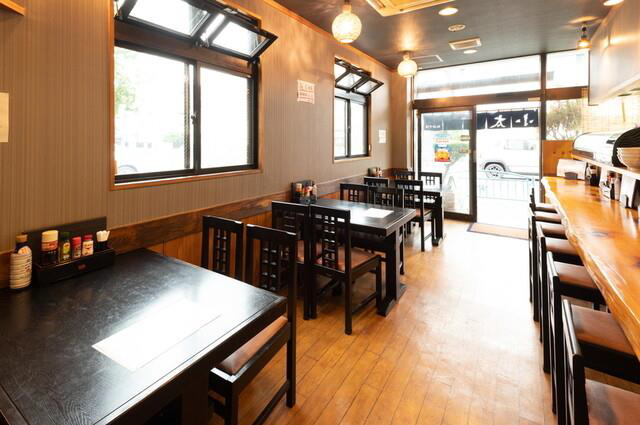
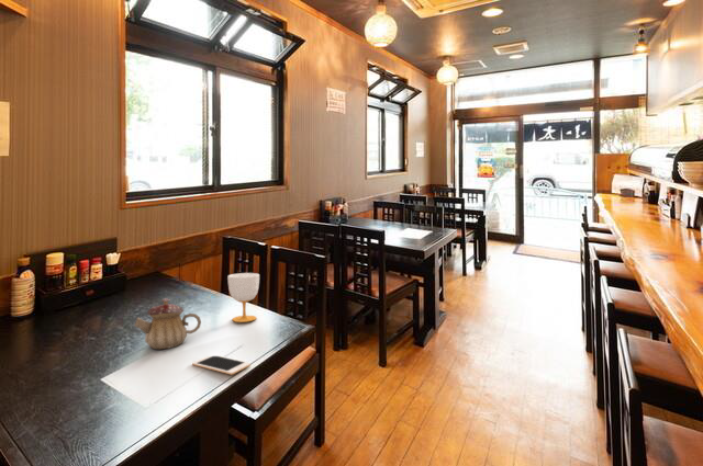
+ cup (244, 297)
+ cell phone (221, 364)
+ teapot (169, 320)
